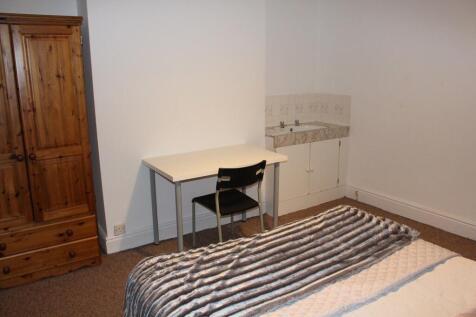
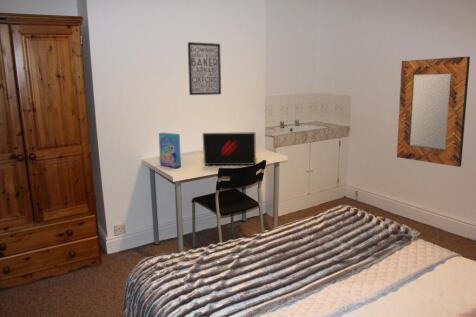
+ wall art (204, 69)
+ laptop (230, 146)
+ cereal box (169, 149)
+ home mirror (430, 111)
